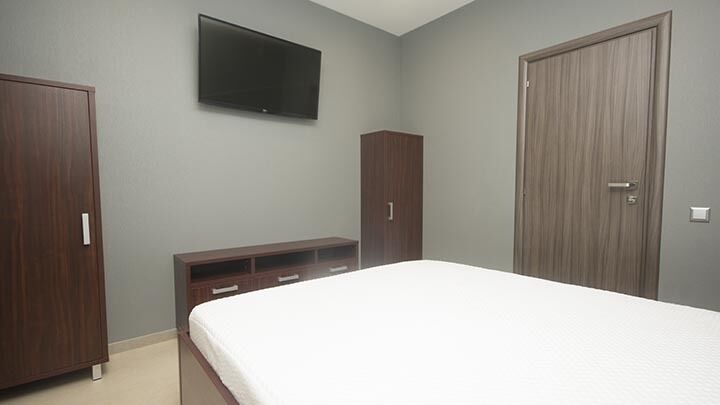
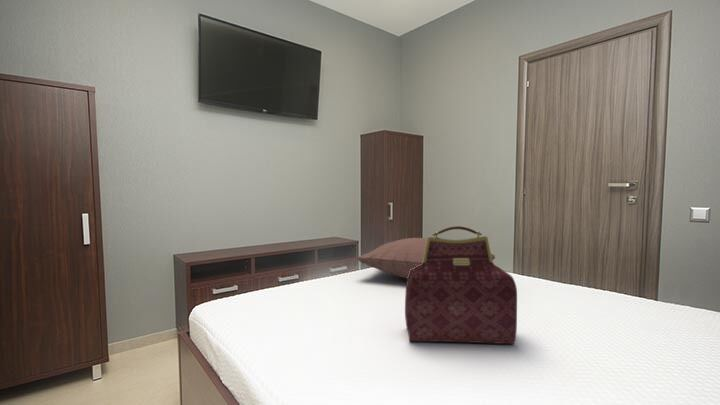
+ pillow (423, 257)
+ handbag (458, 281)
